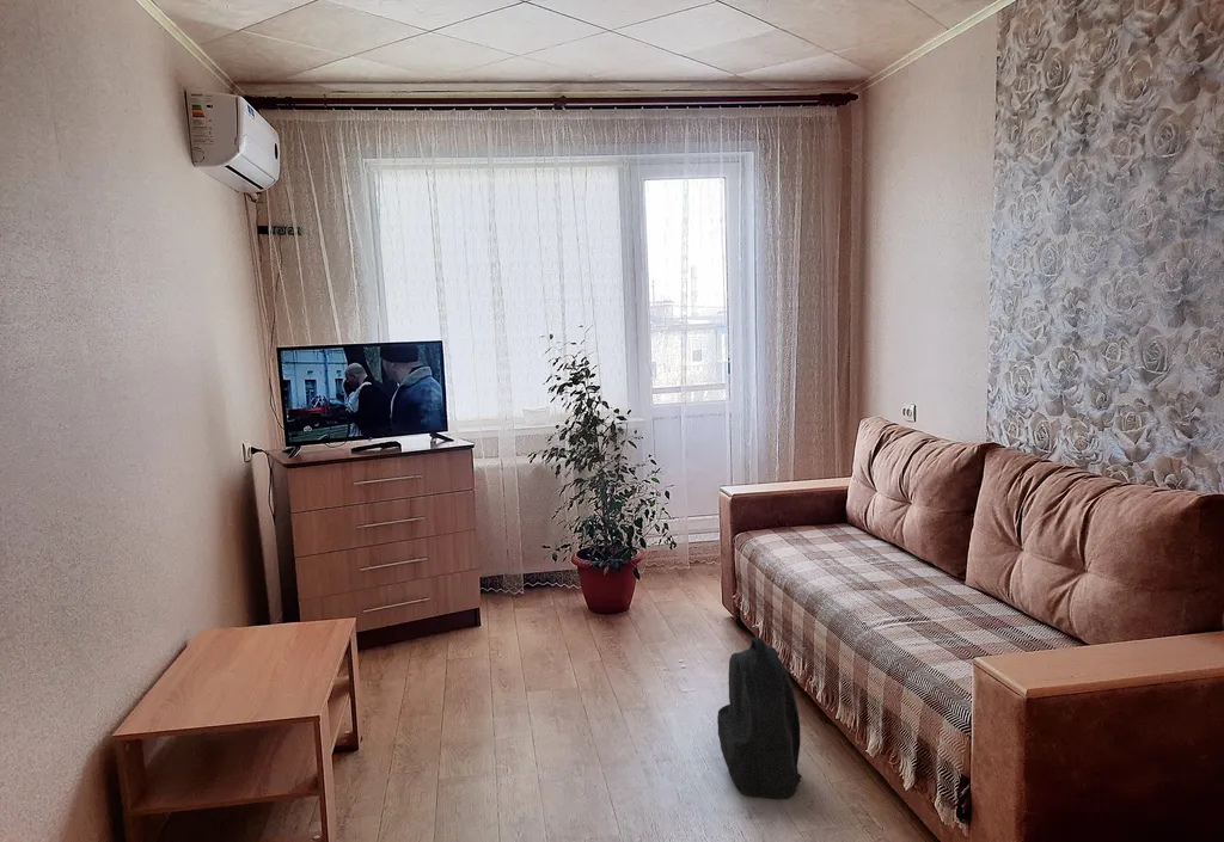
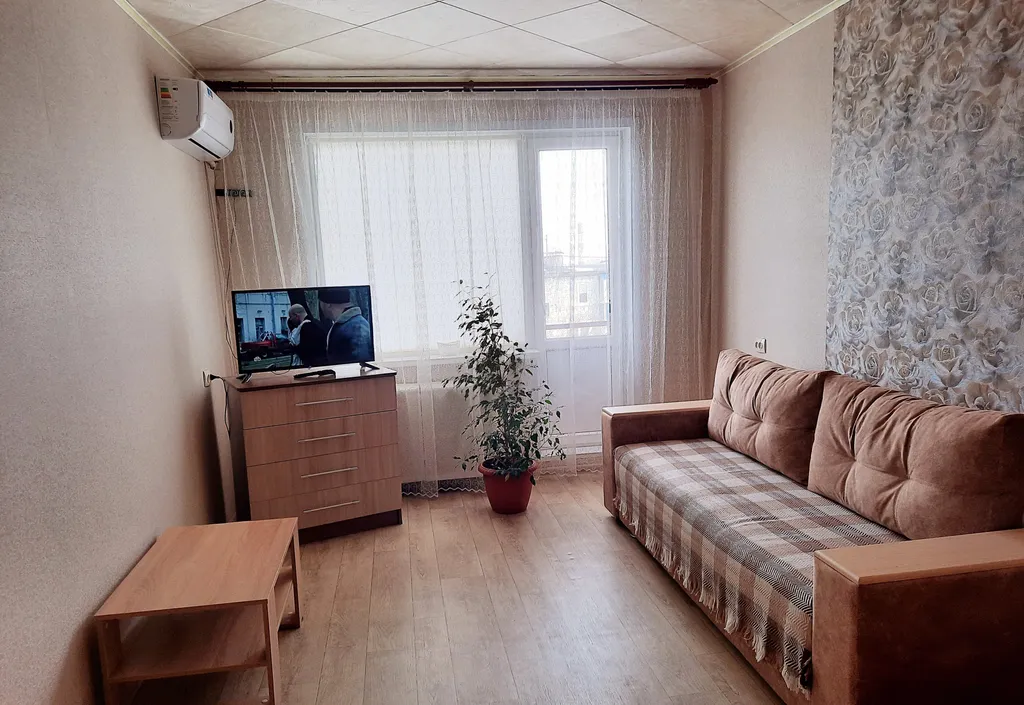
- backpack (759, 708)
